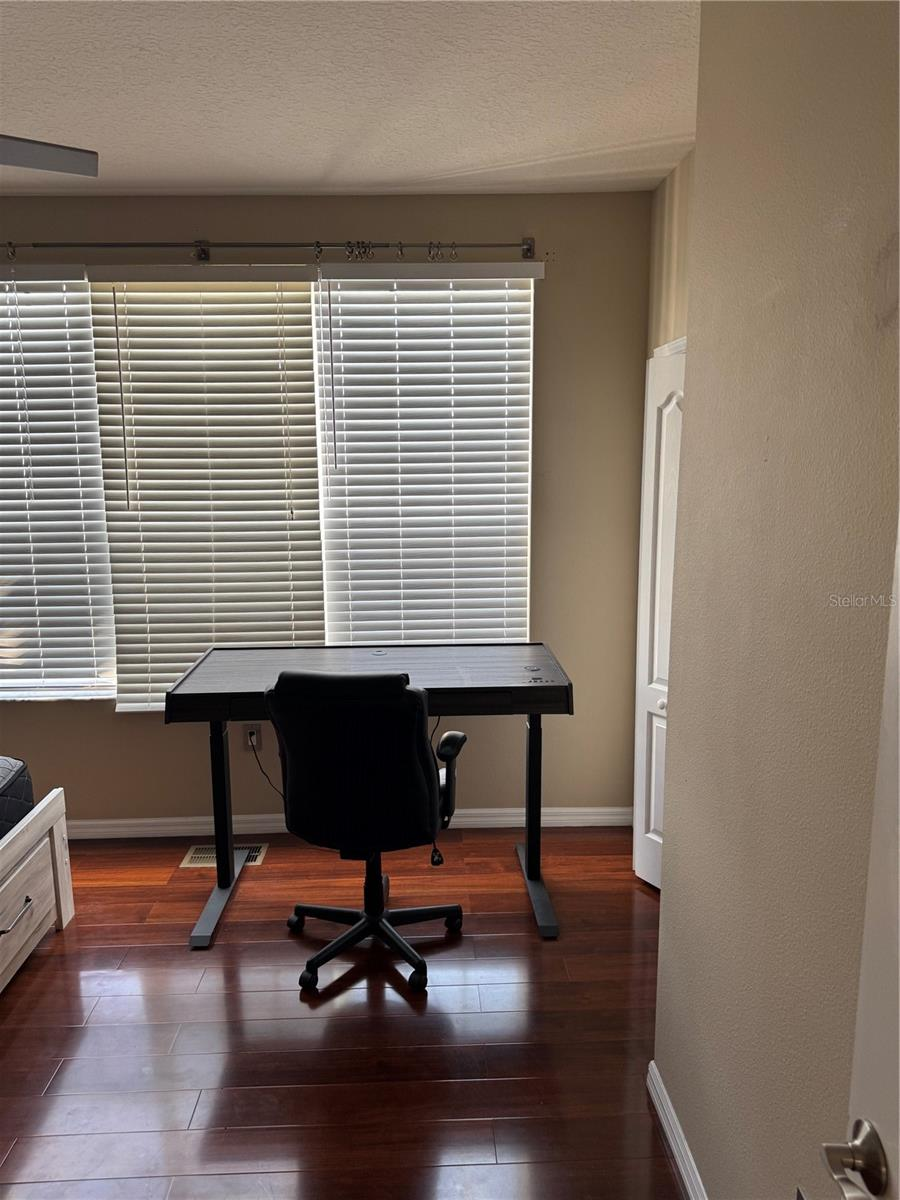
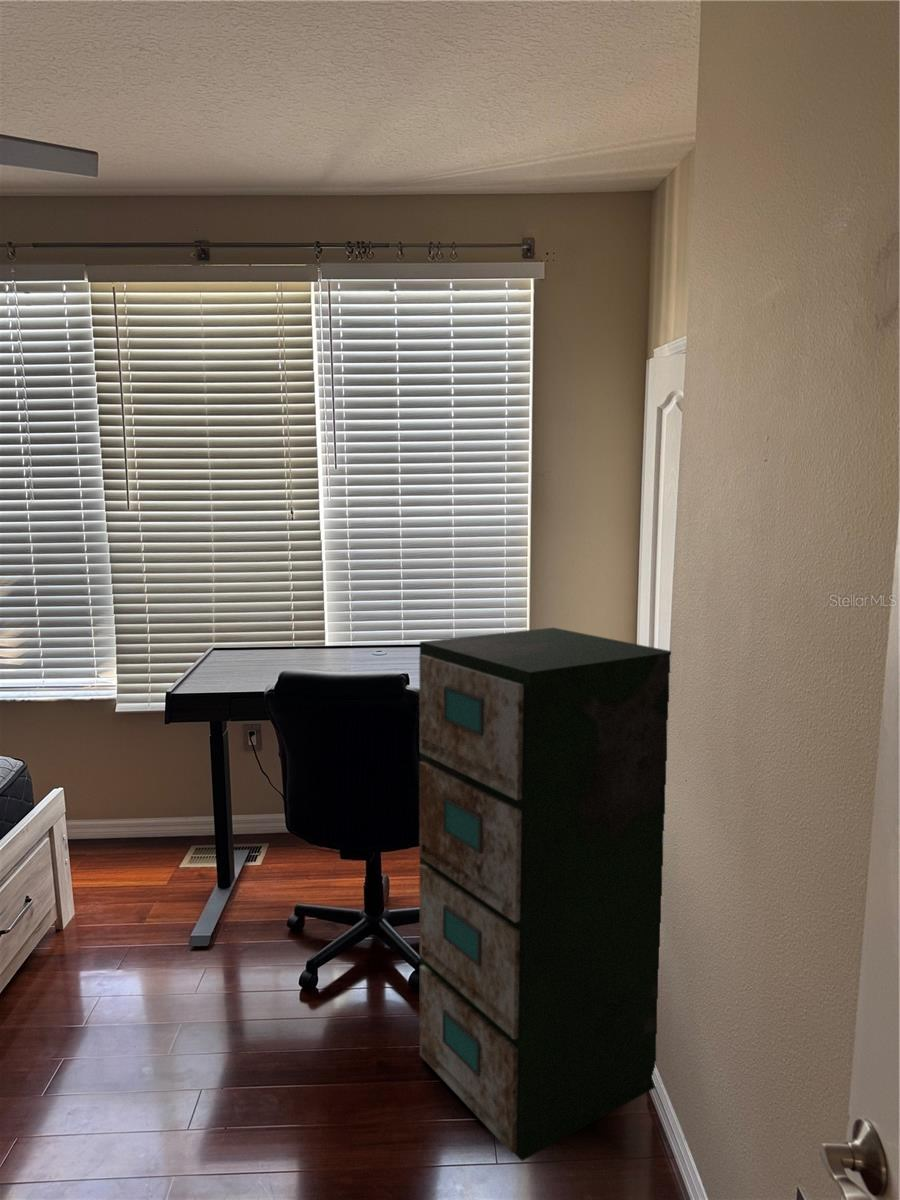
+ filing cabinet (539, 864)
